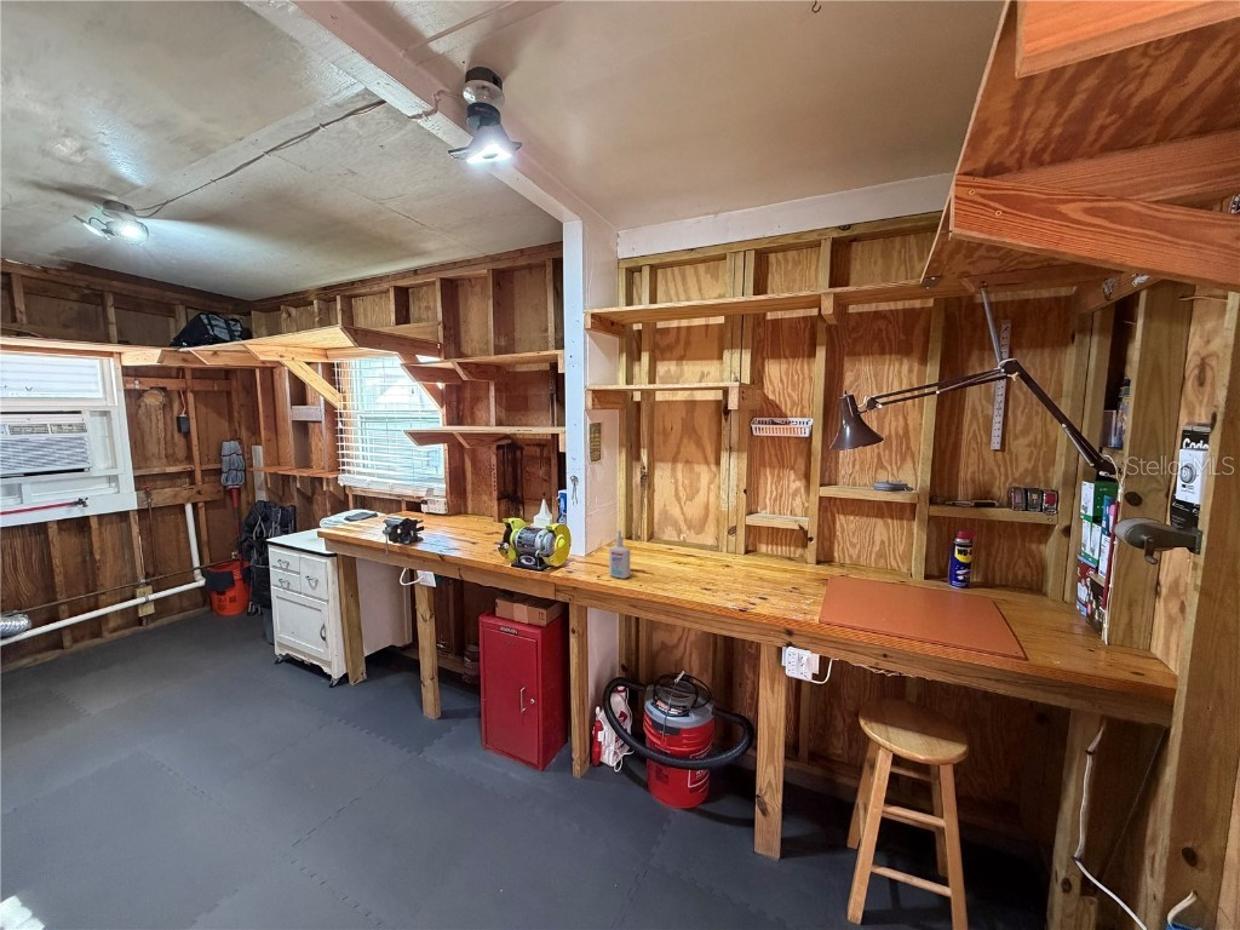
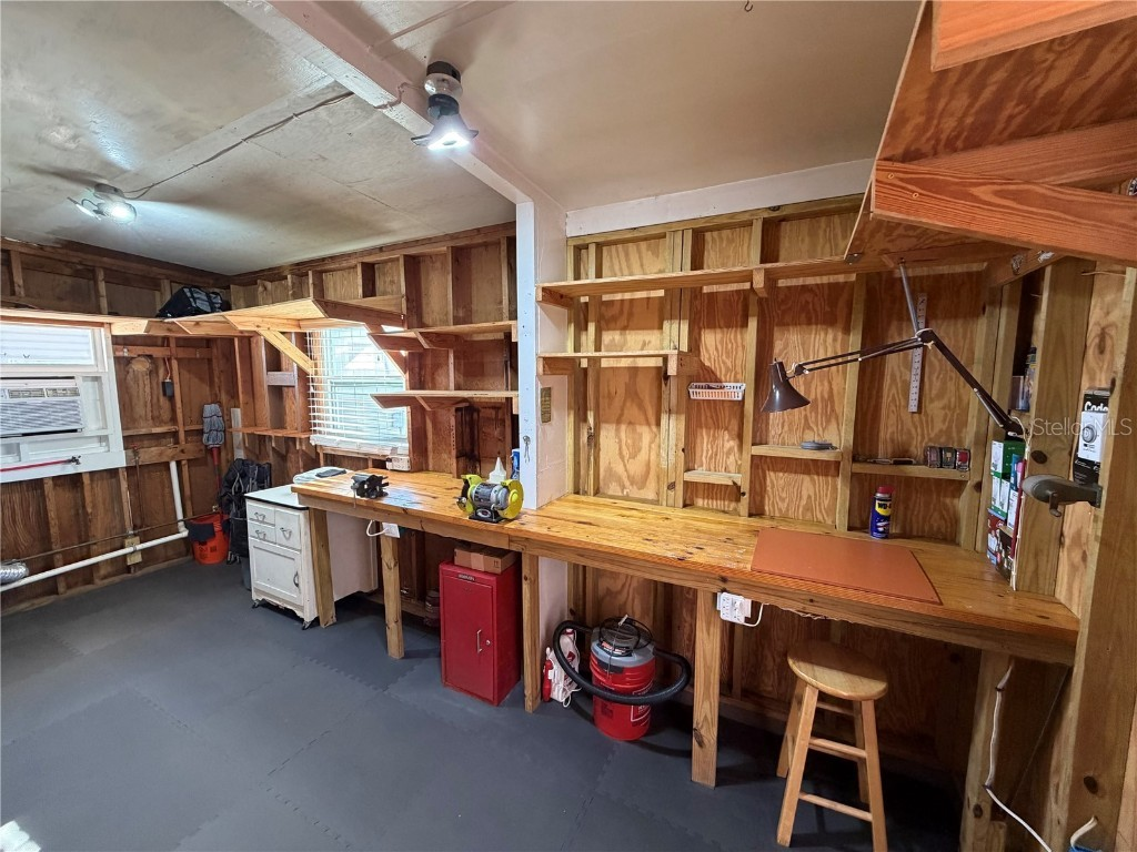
- bottle (619, 553)
